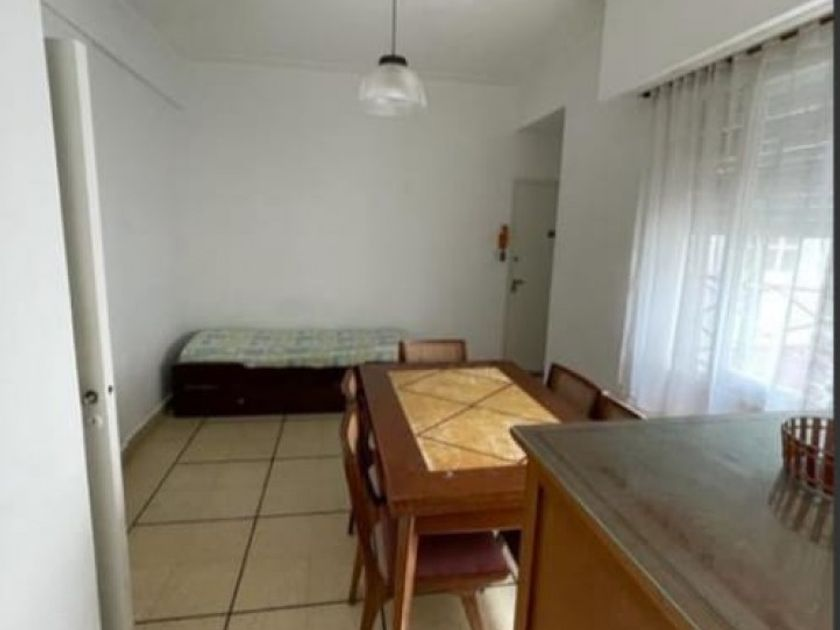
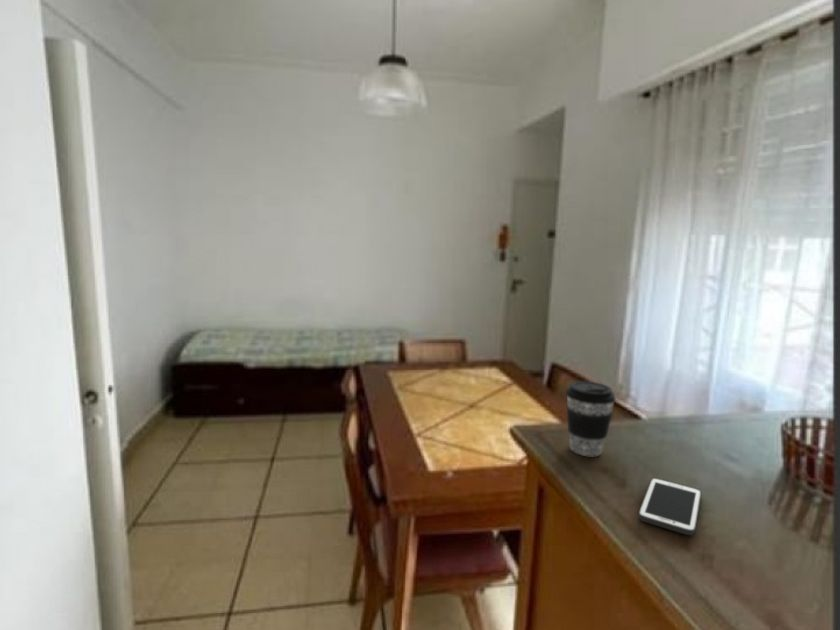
+ cell phone (671, 504)
+ coffee cup (588, 418)
